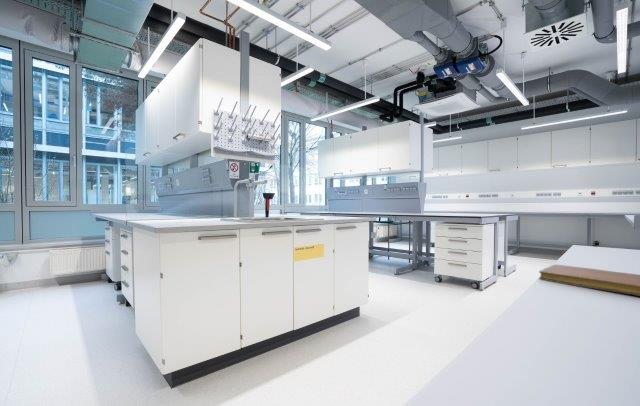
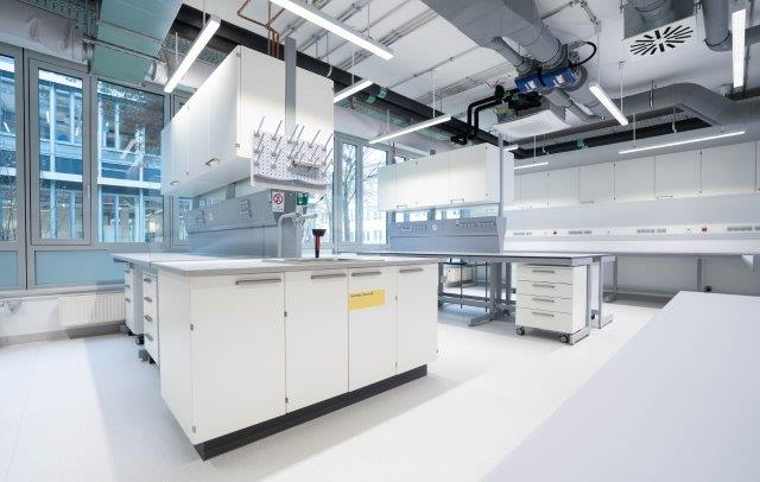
- notebook (597, 278)
